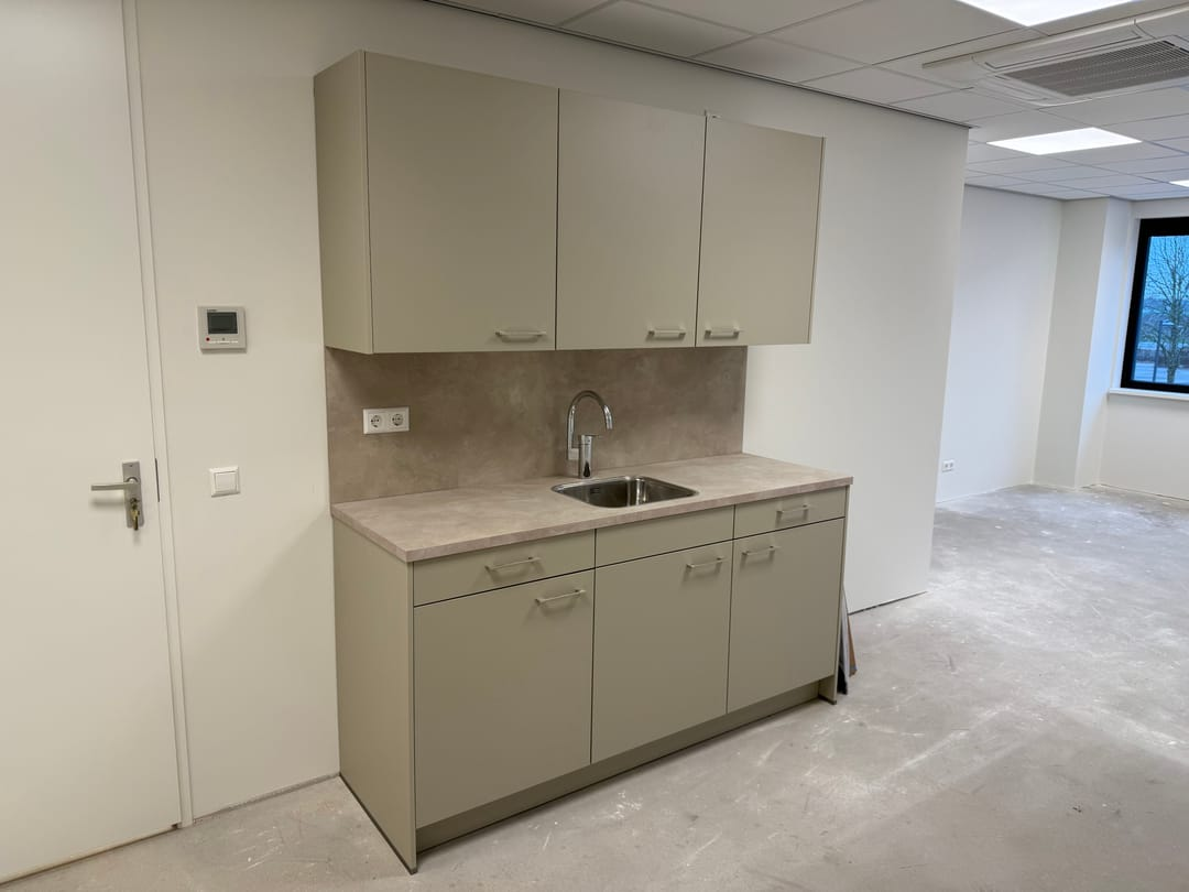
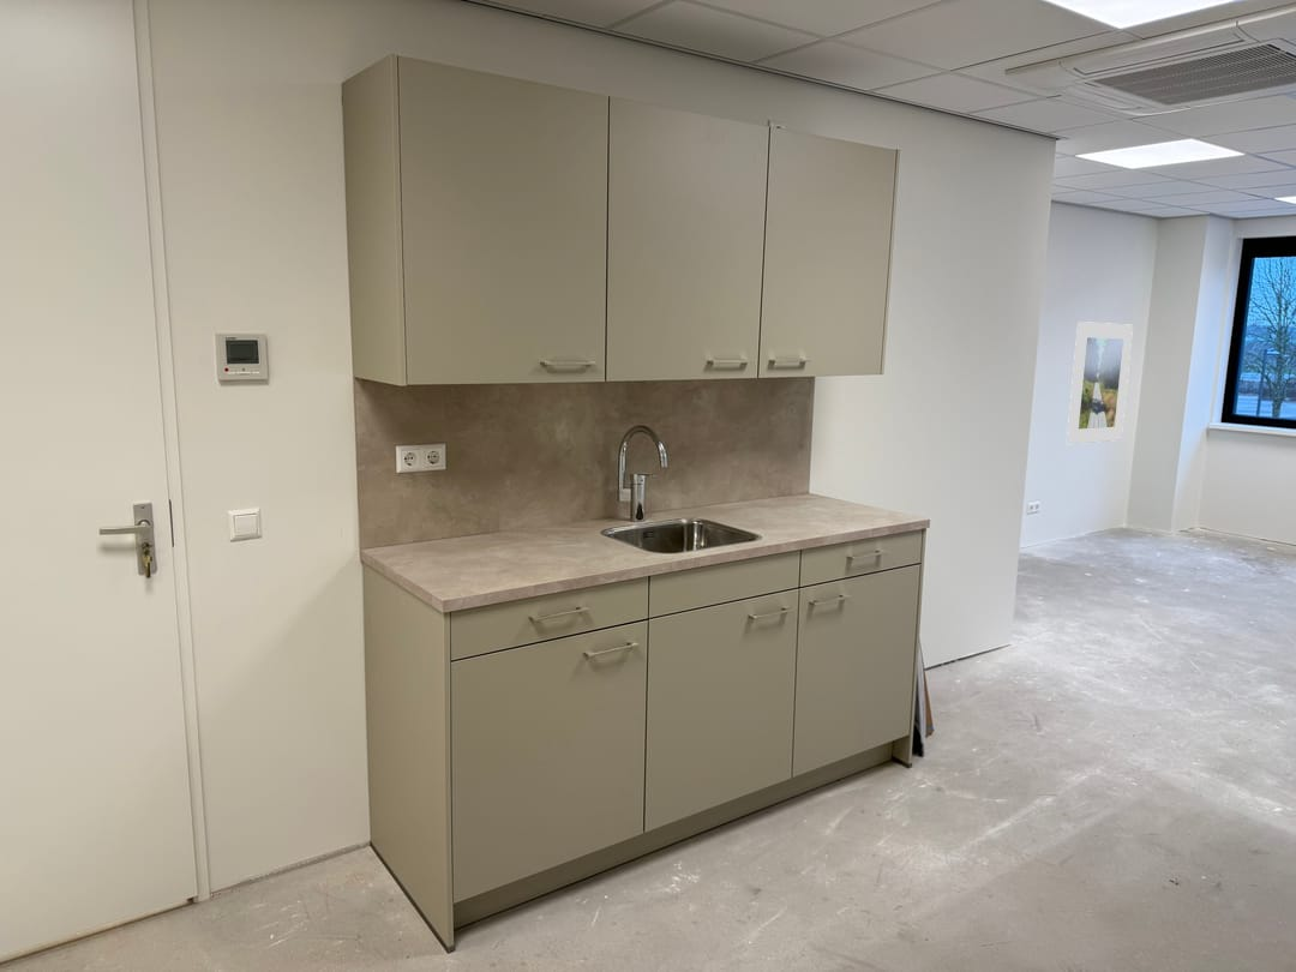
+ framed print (1100, 383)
